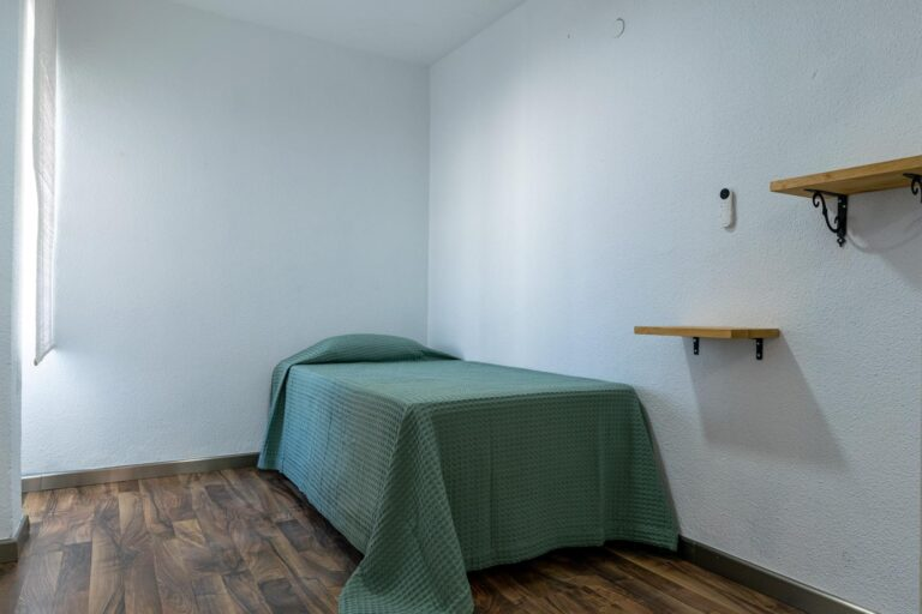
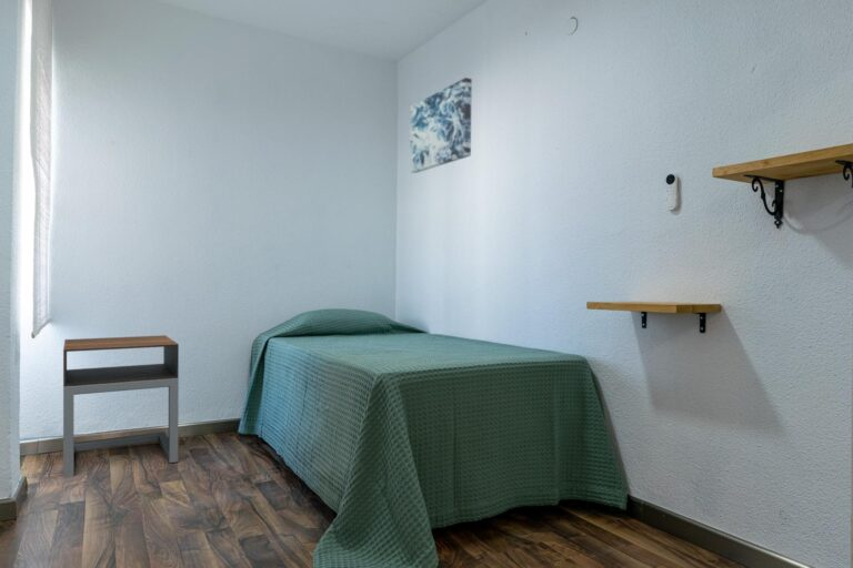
+ wall art (439, 129)
+ nightstand (118, 390)
